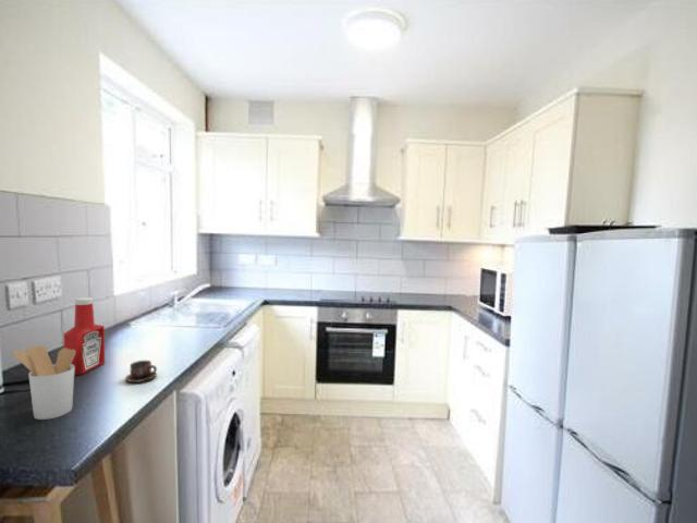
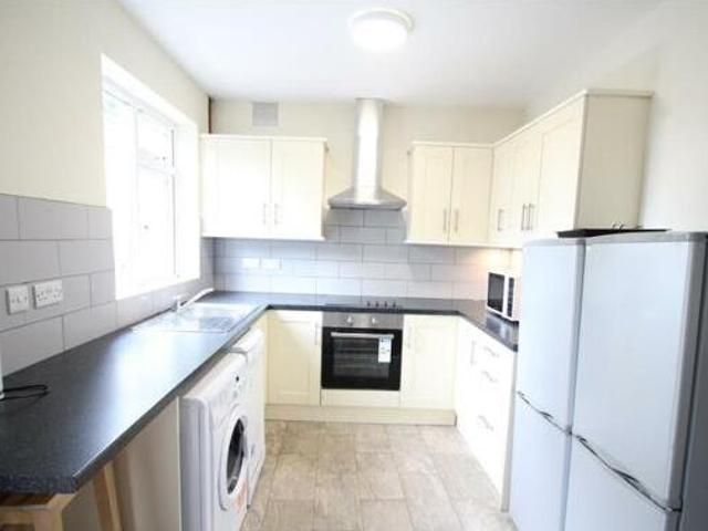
- utensil holder (45, 379)
- cup (142, 370)
- soap bottle (84, 333)
